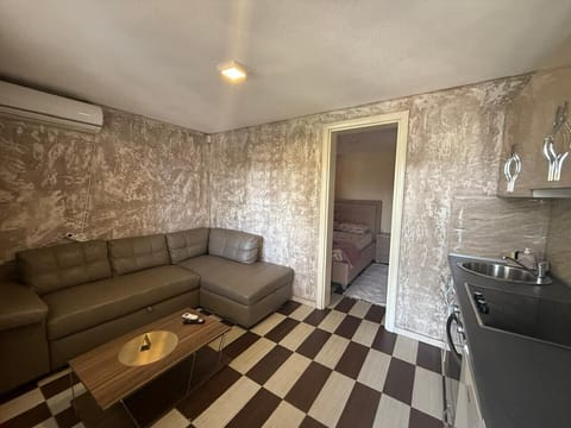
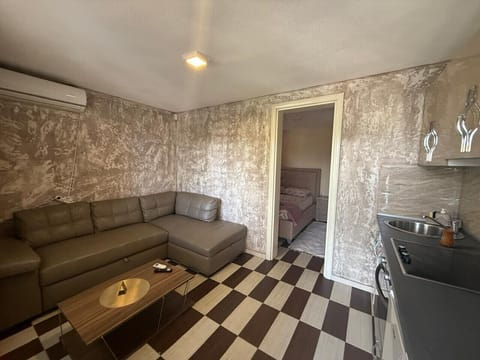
+ cup (448, 237)
